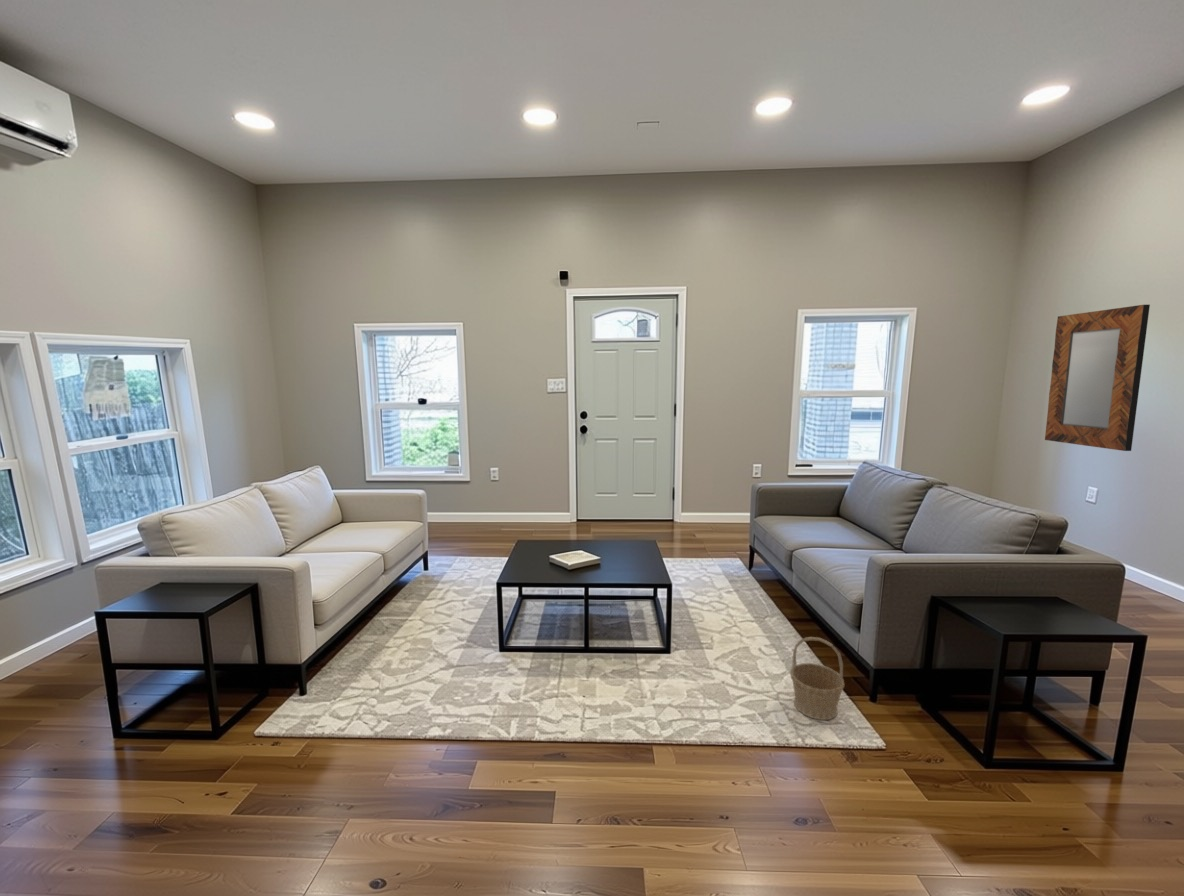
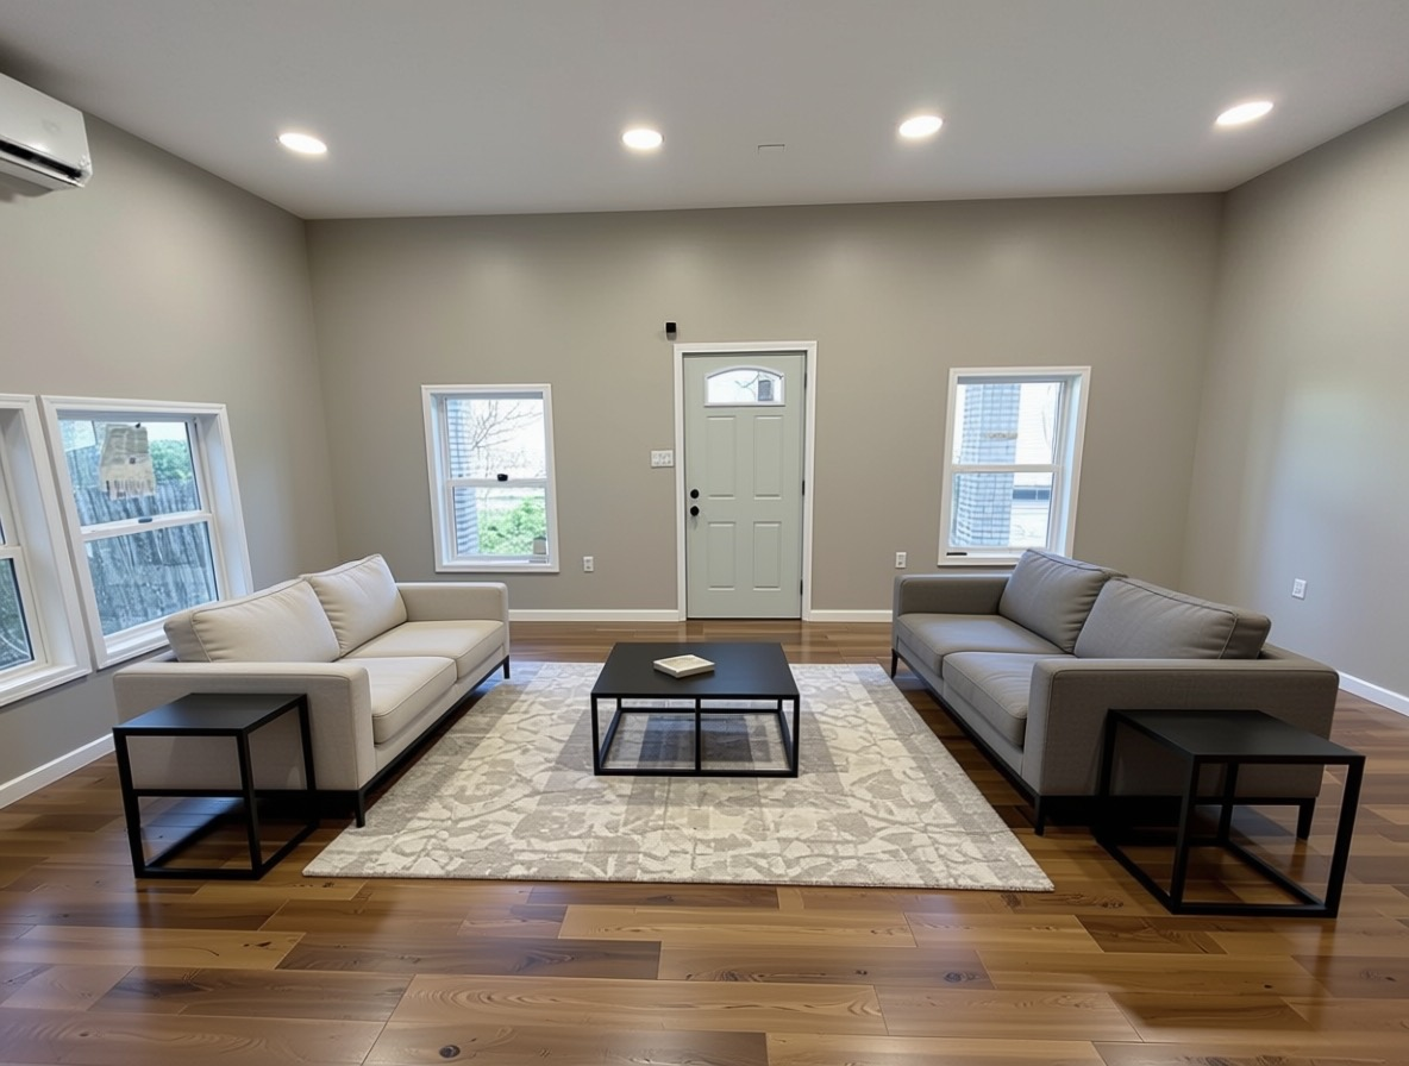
- basket (817, 672)
- home mirror (1091, 379)
